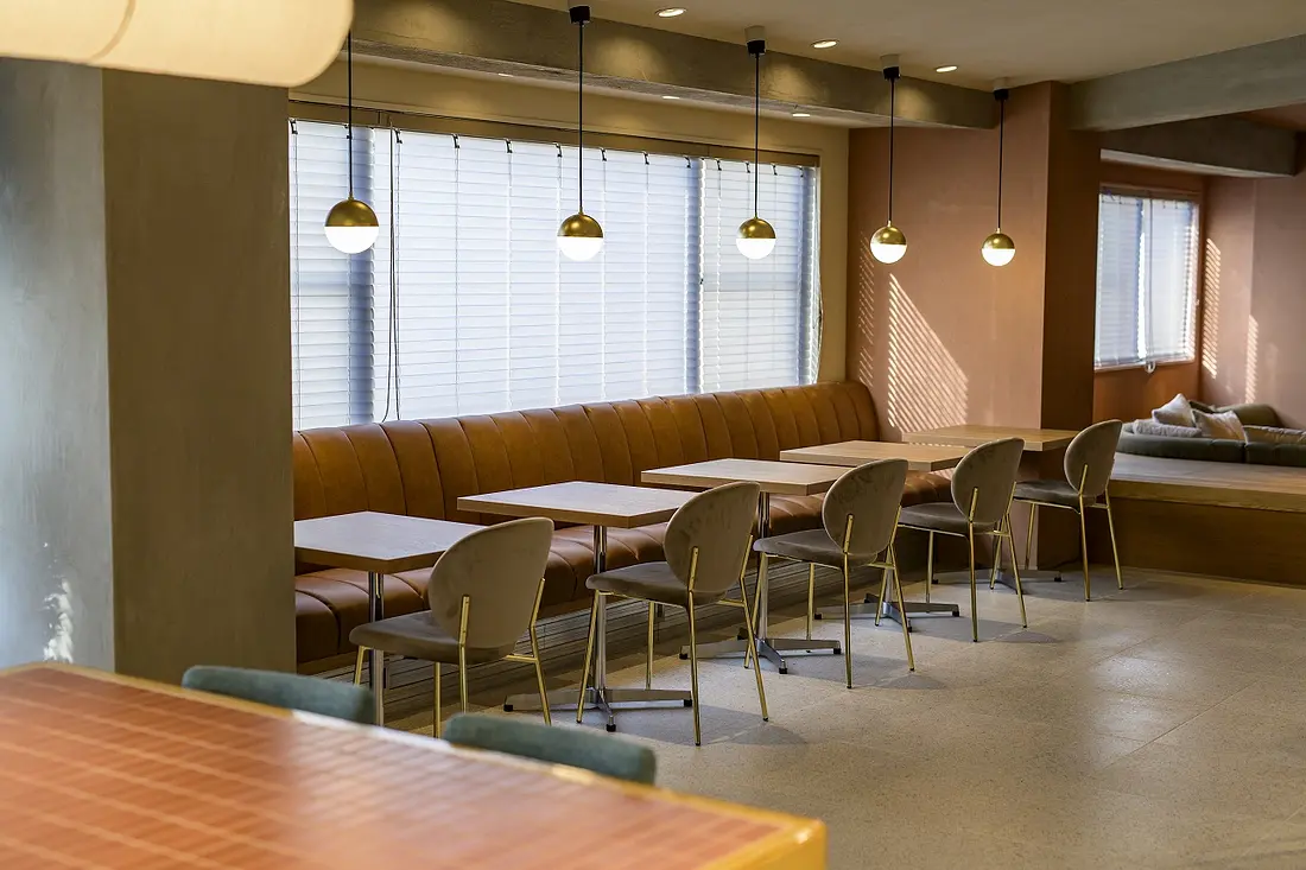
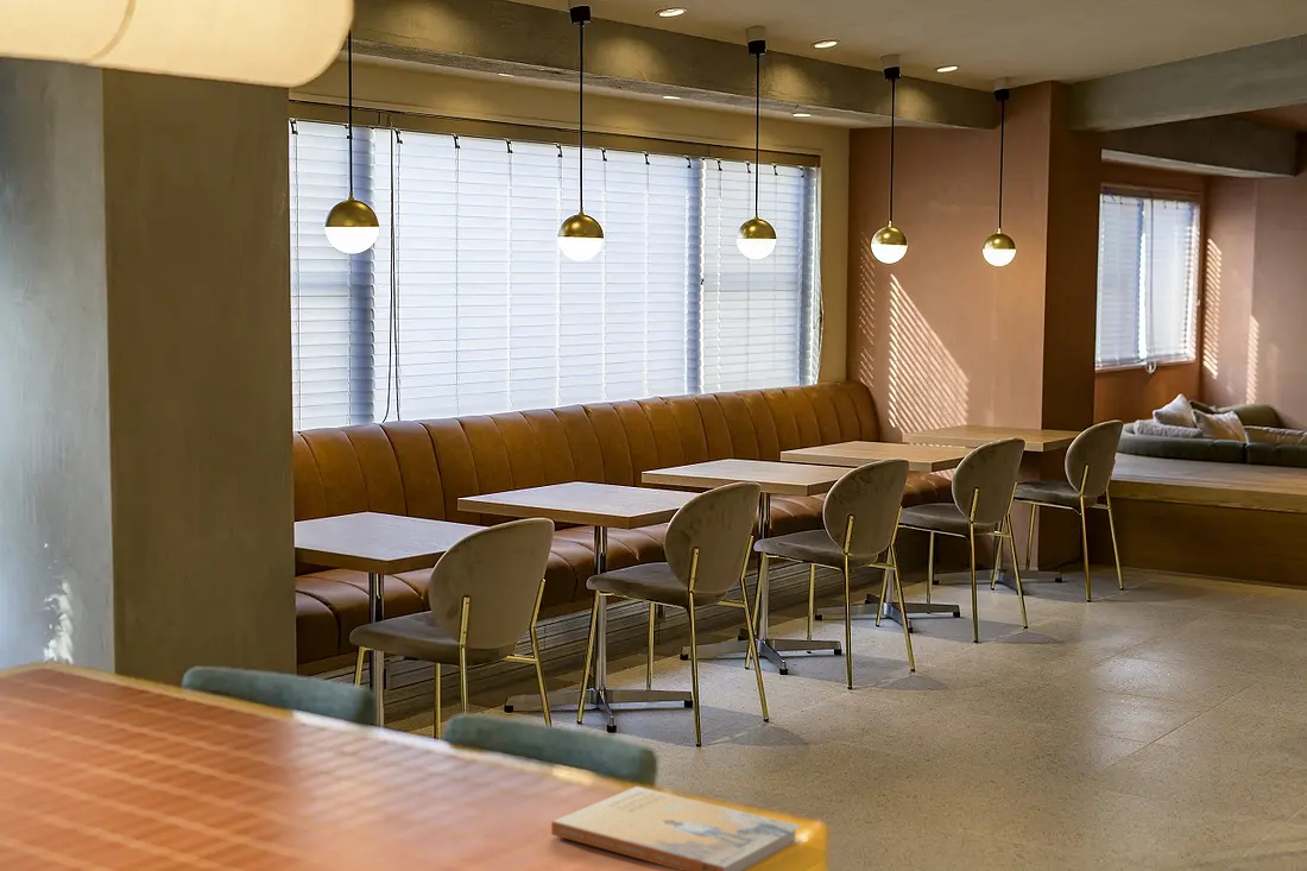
+ book (676, 831)
